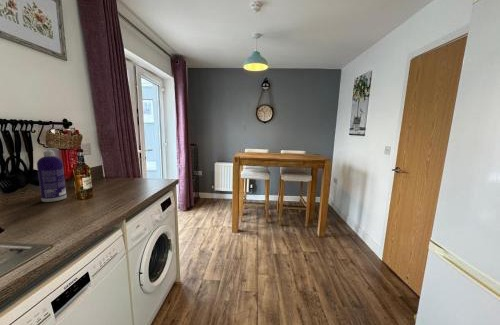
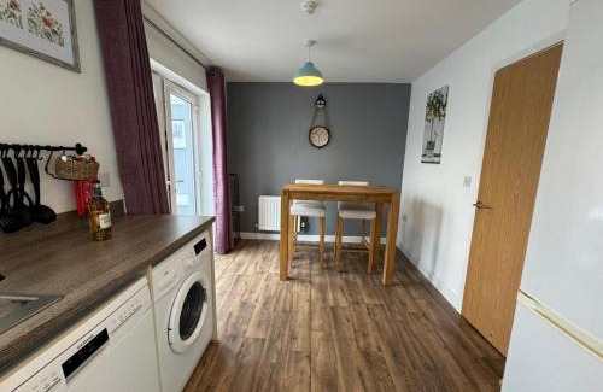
- spray bottle (51, 174)
